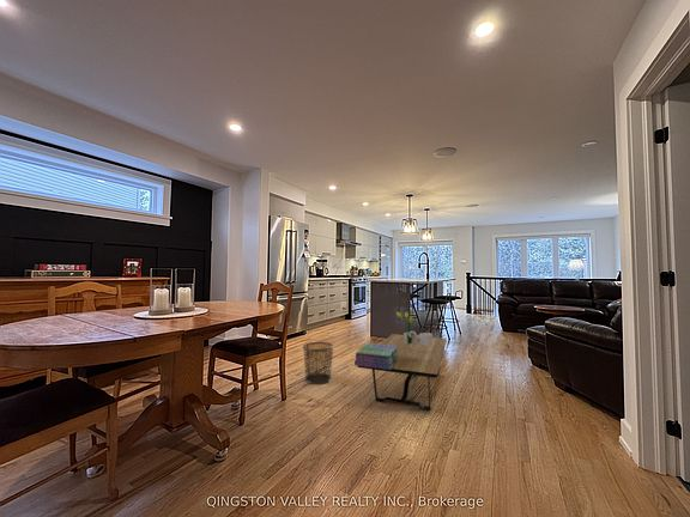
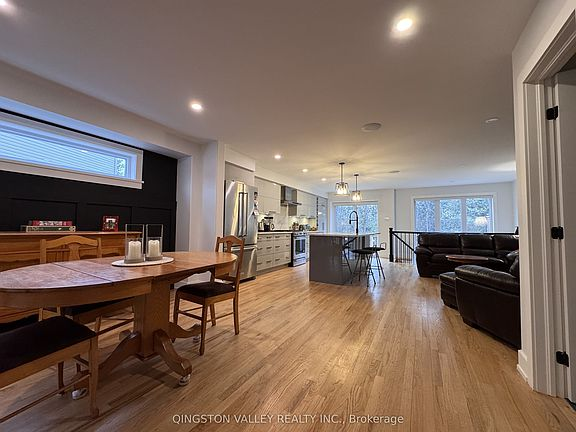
- waste bin (317, 361)
- bouquet (413, 333)
- coffee table (408, 367)
- stack of books (377, 355)
